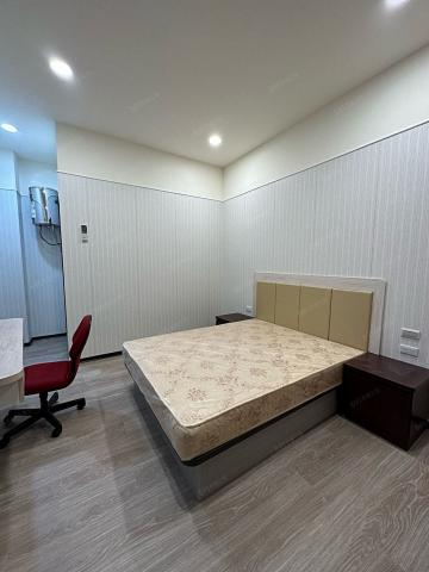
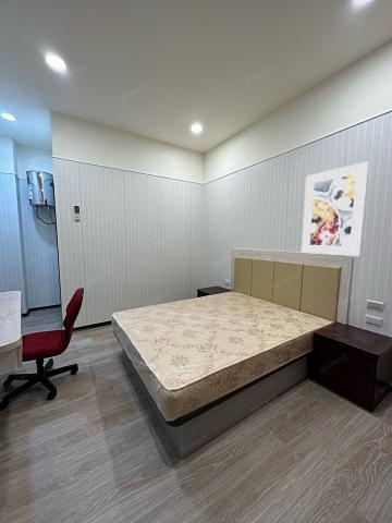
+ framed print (331, 212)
